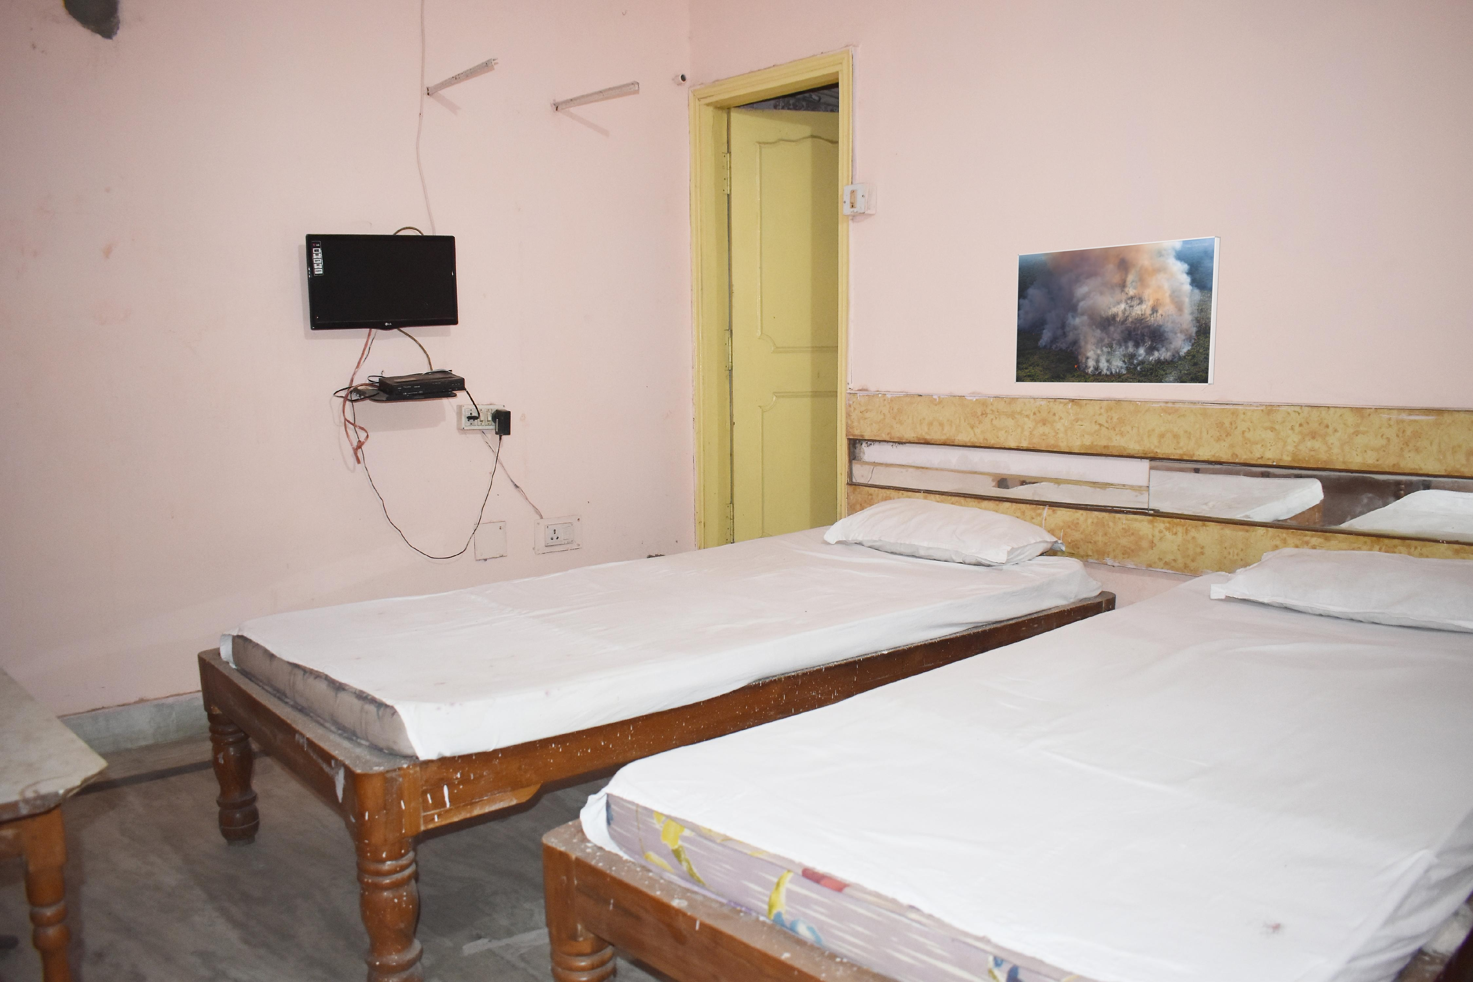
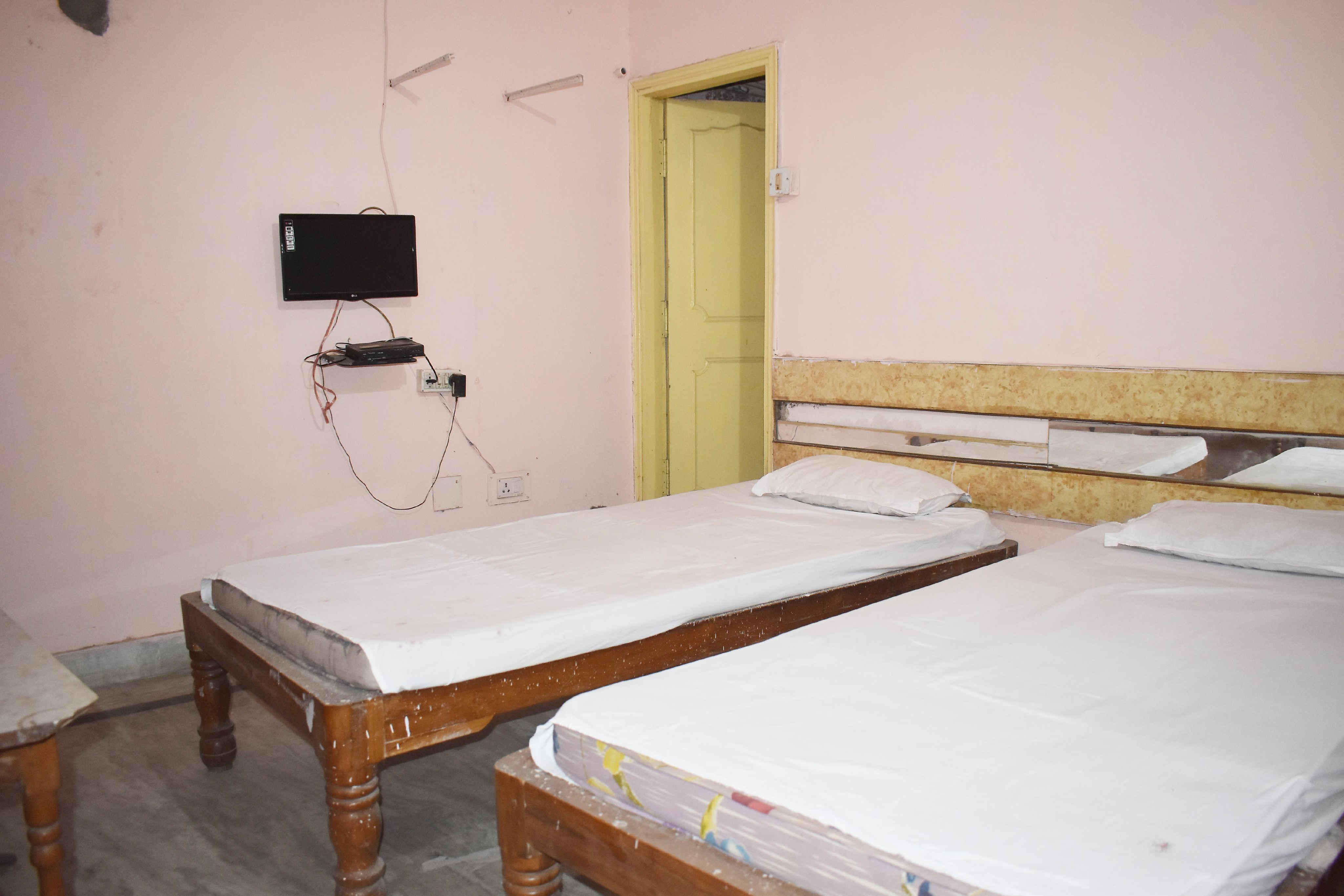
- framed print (1110, 316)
